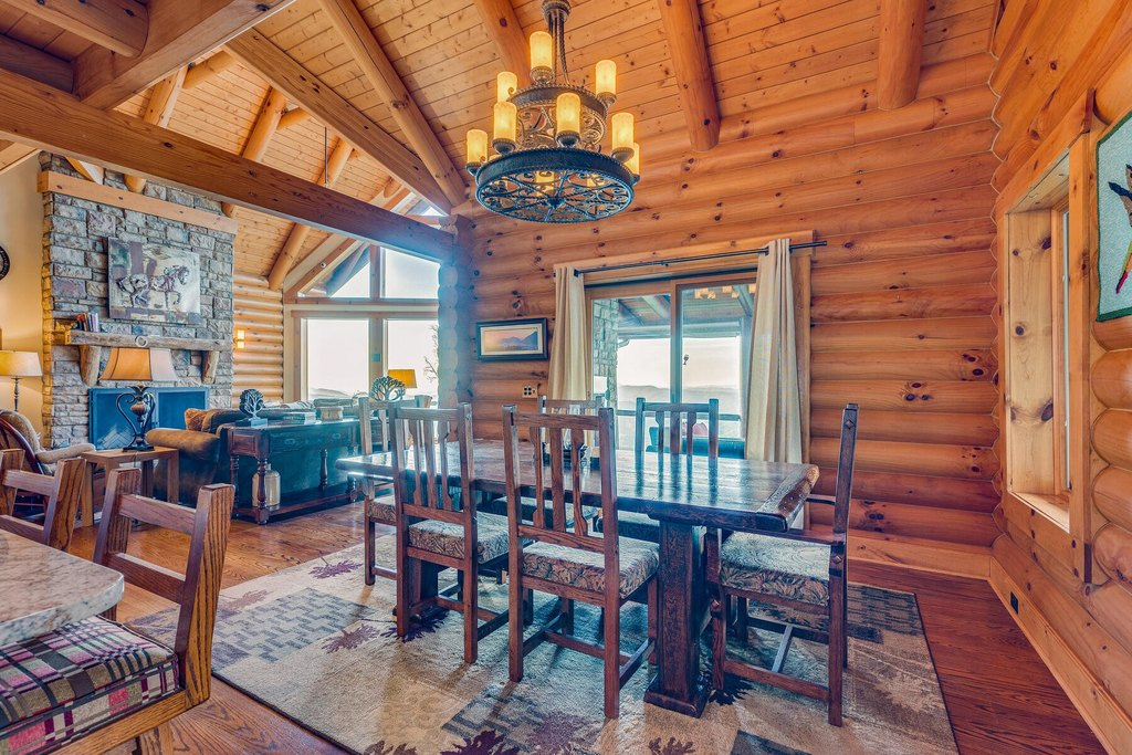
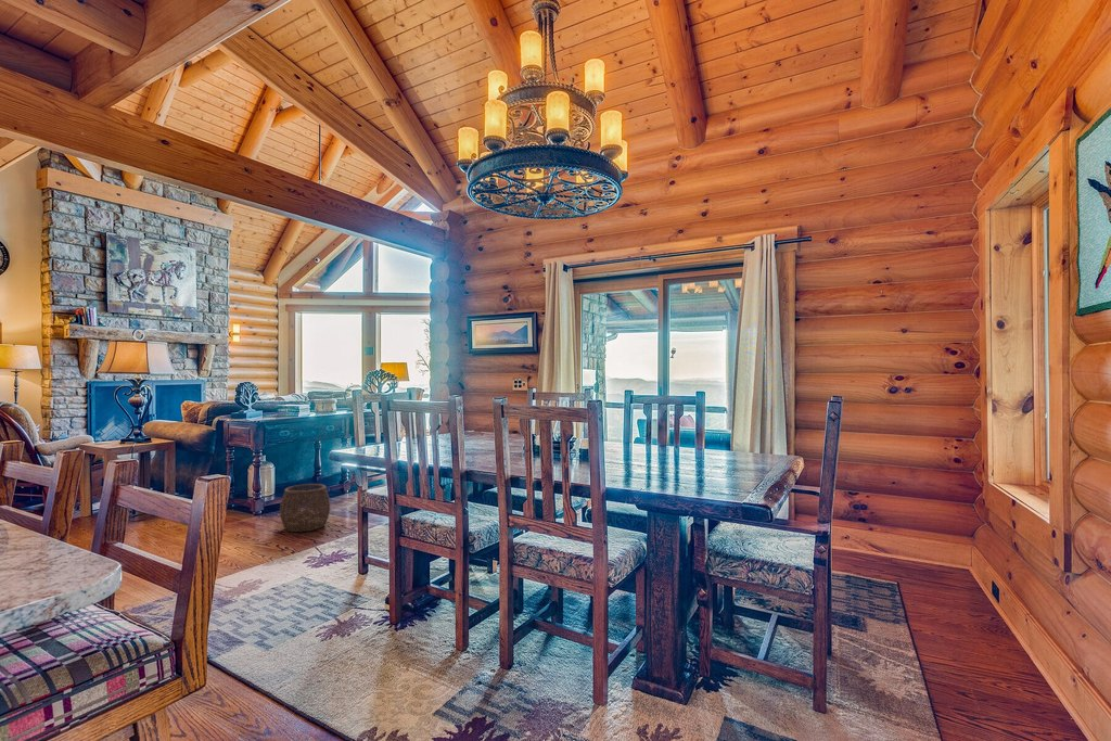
+ woven basket (305, 507)
